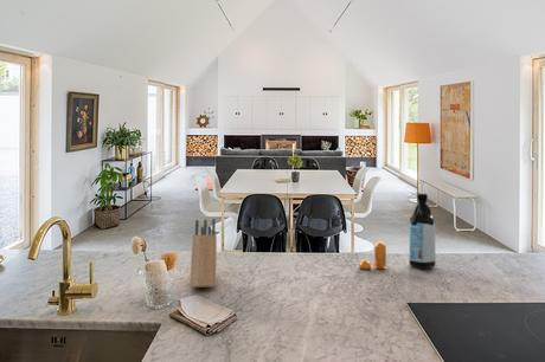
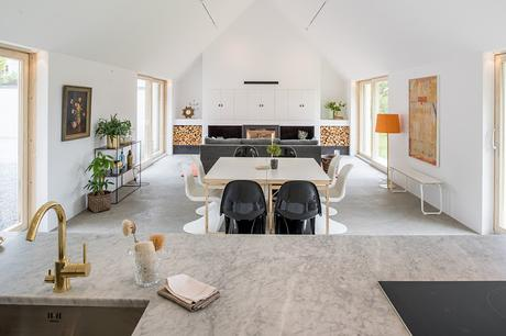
- knife block (204, 250)
- pepper shaker (374, 254)
- water bottle (422, 230)
